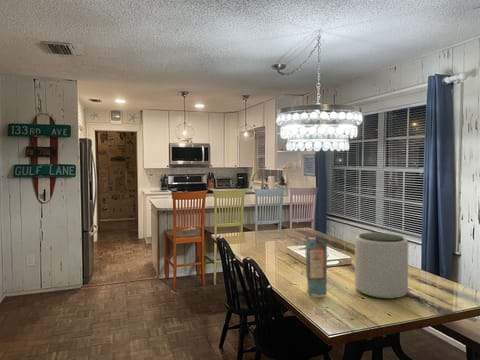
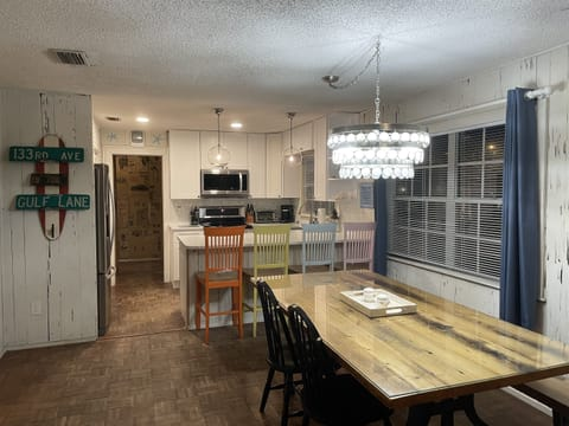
- plant pot (380, 263)
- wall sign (314, 264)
